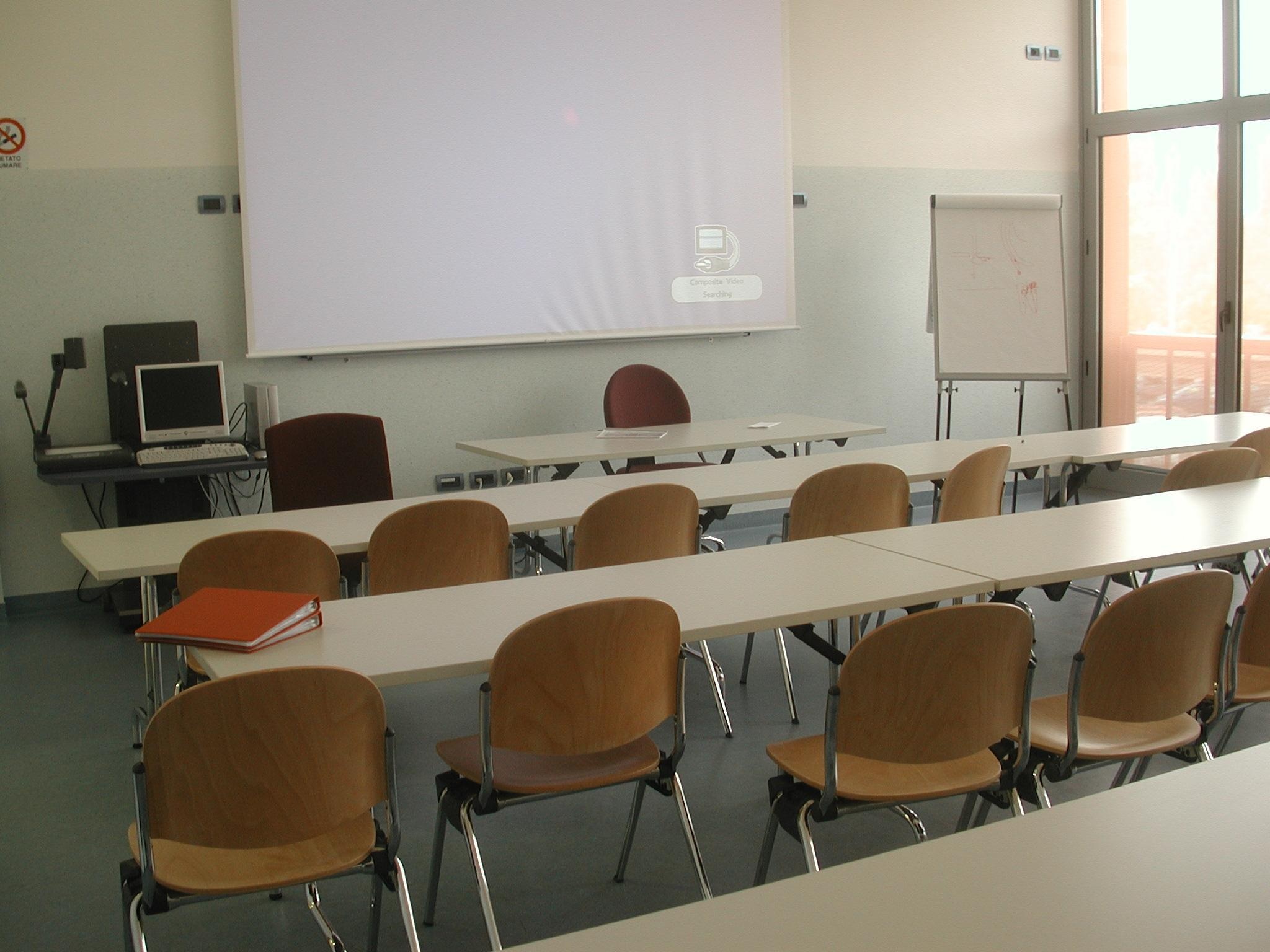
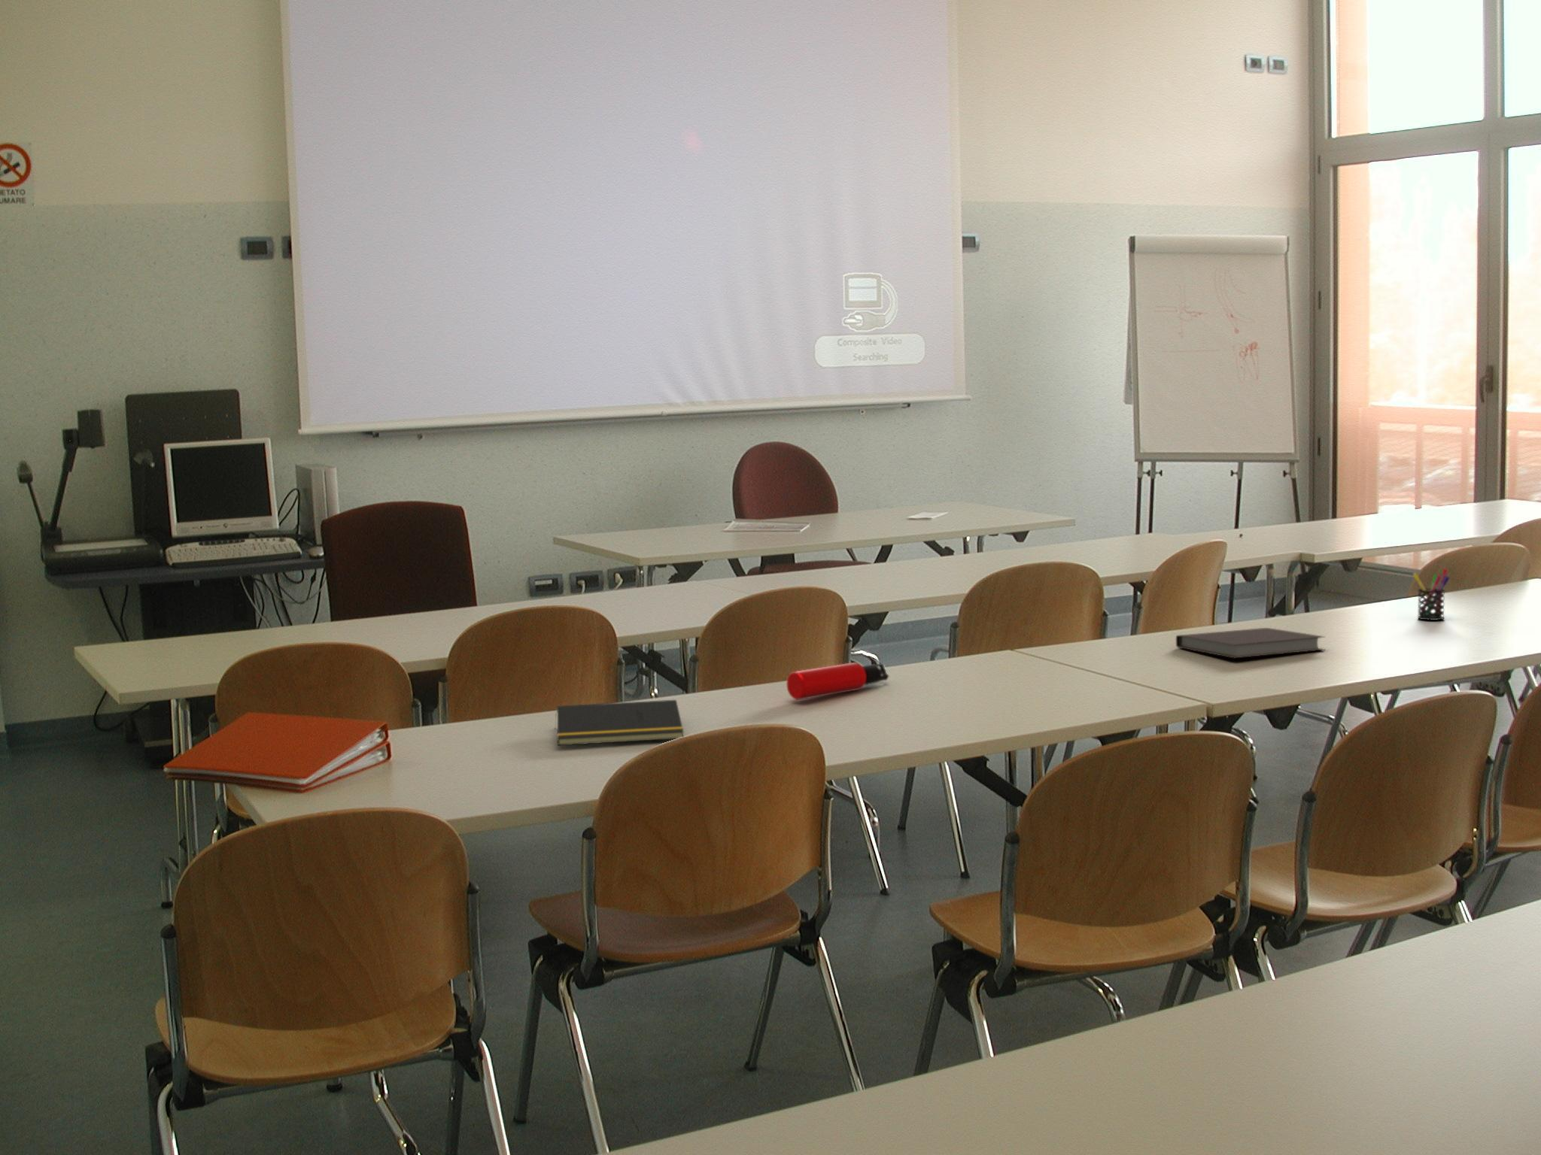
+ notepad (619, 721)
+ notebook (1249, 642)
+ pen holder (1433, 593)
+ water bottle (841, 678)
